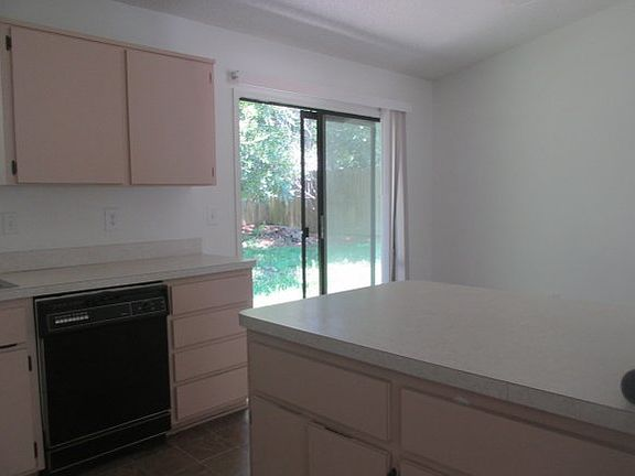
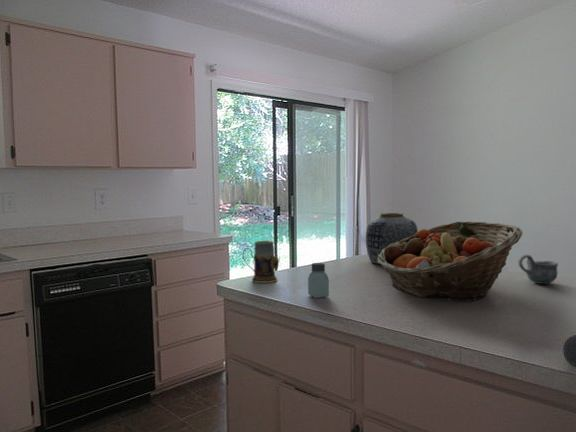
+ saltshaker (318, 279)
+ mug (537, 268)
+ fruit basket (444, 256)
+ mug (261, 261)
+ vase (391, 237)
